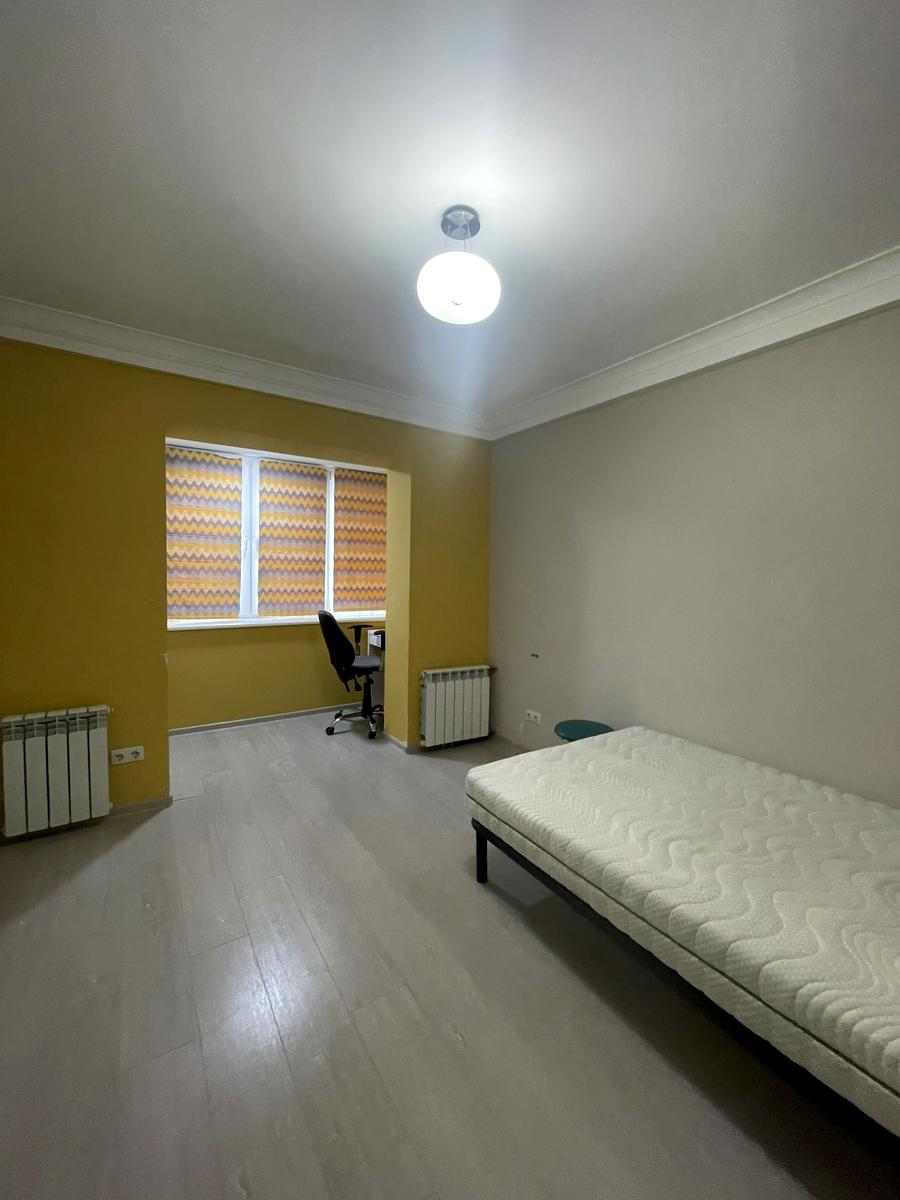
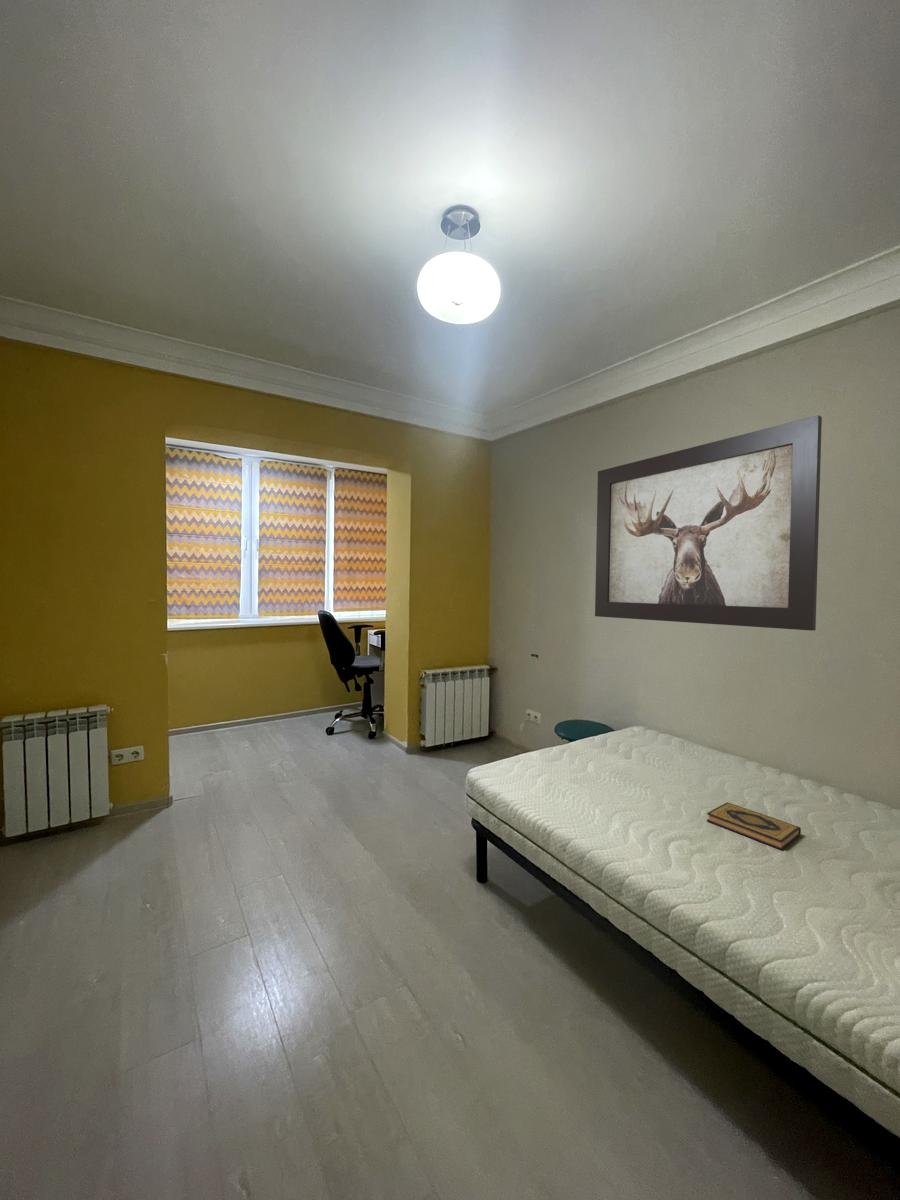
+ hardback book (752, 823)
+ wall art (686, 535)
